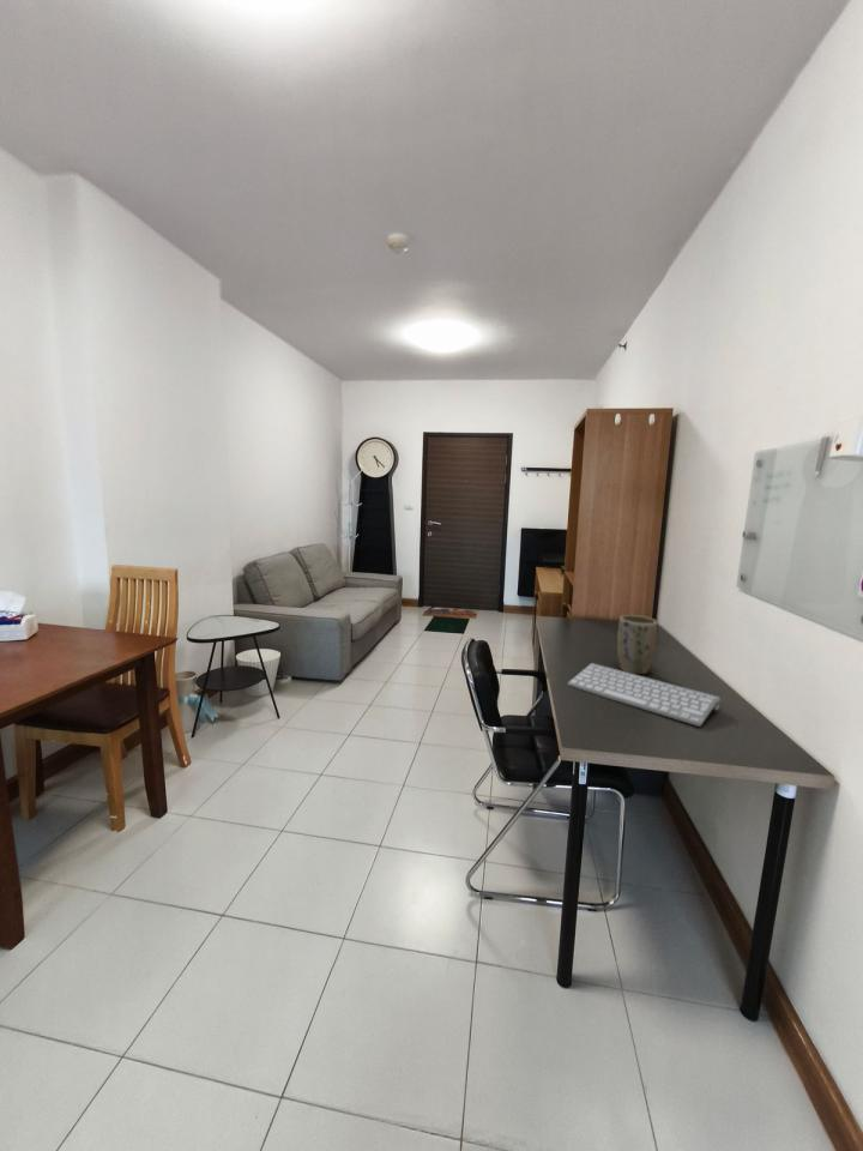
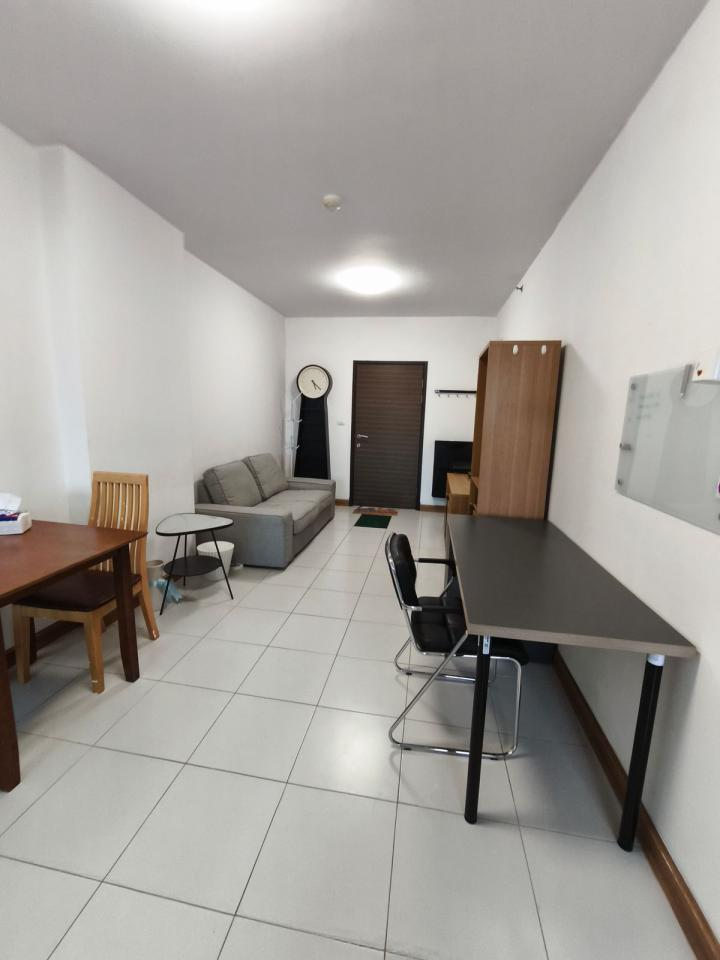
- plant pot (635, 644)
- computer keyboard (640, 689)
